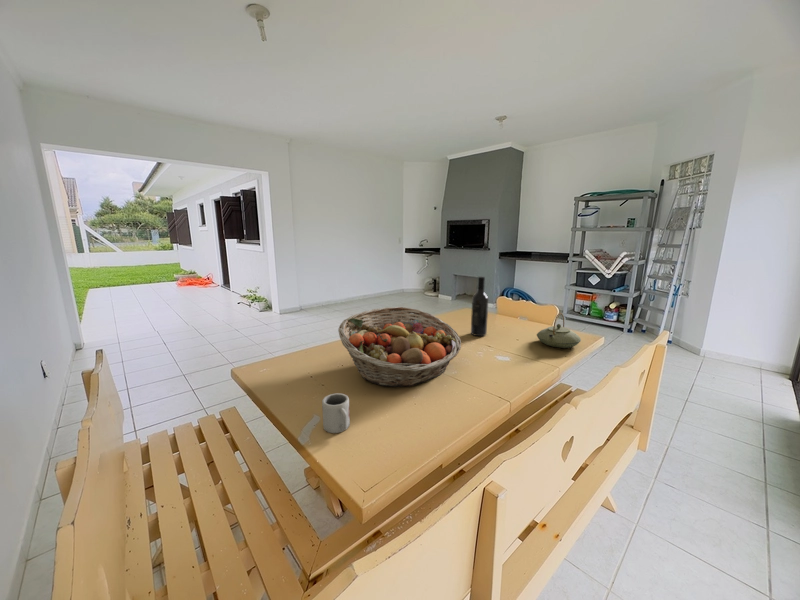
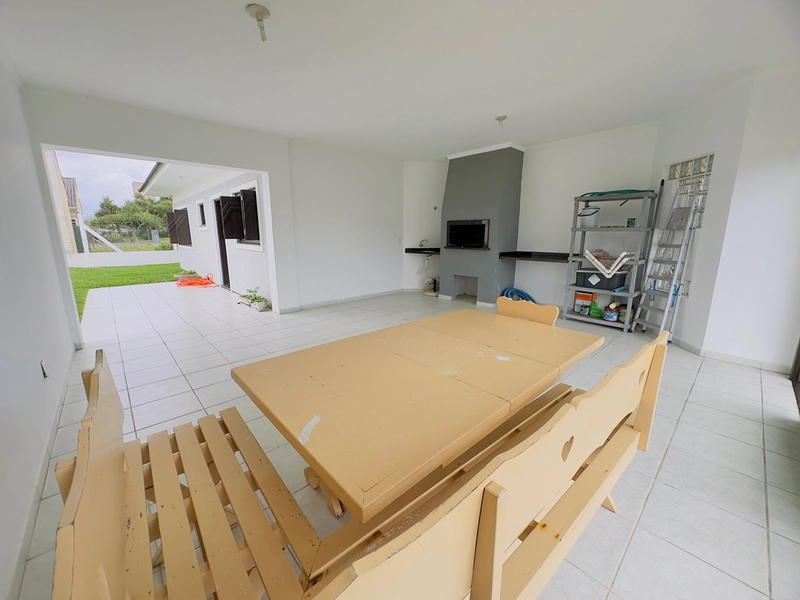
- cup (337, 414)
- fruit basket (401, 343)
- teapot (558, 329)
- wine bottle (480, 306)
